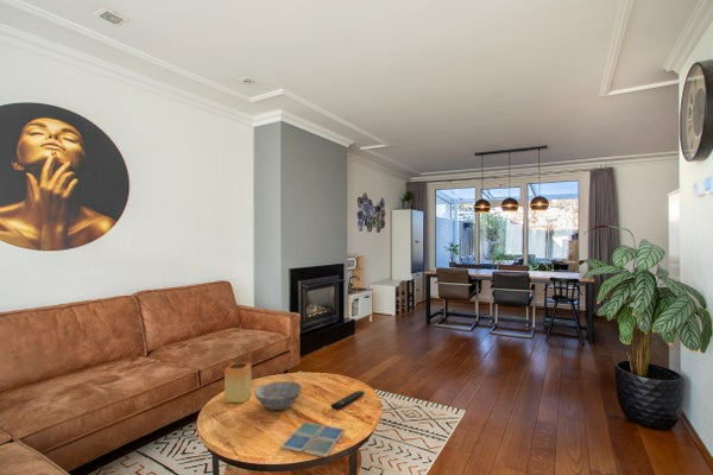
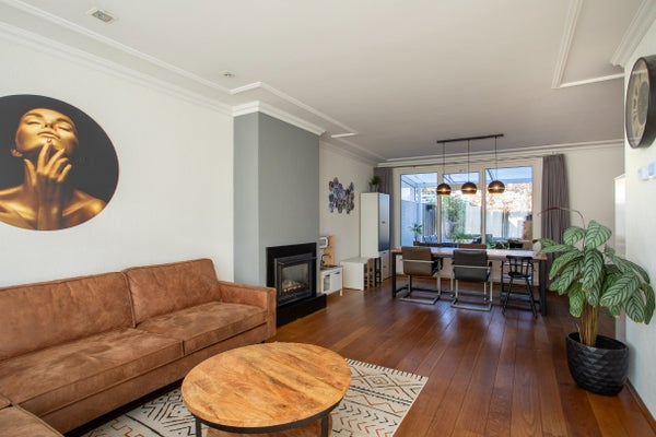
- remote control (348, 399)
- drink coaster (314, 437)
- potted plant (238, 372)
- bowl (278, 398)
